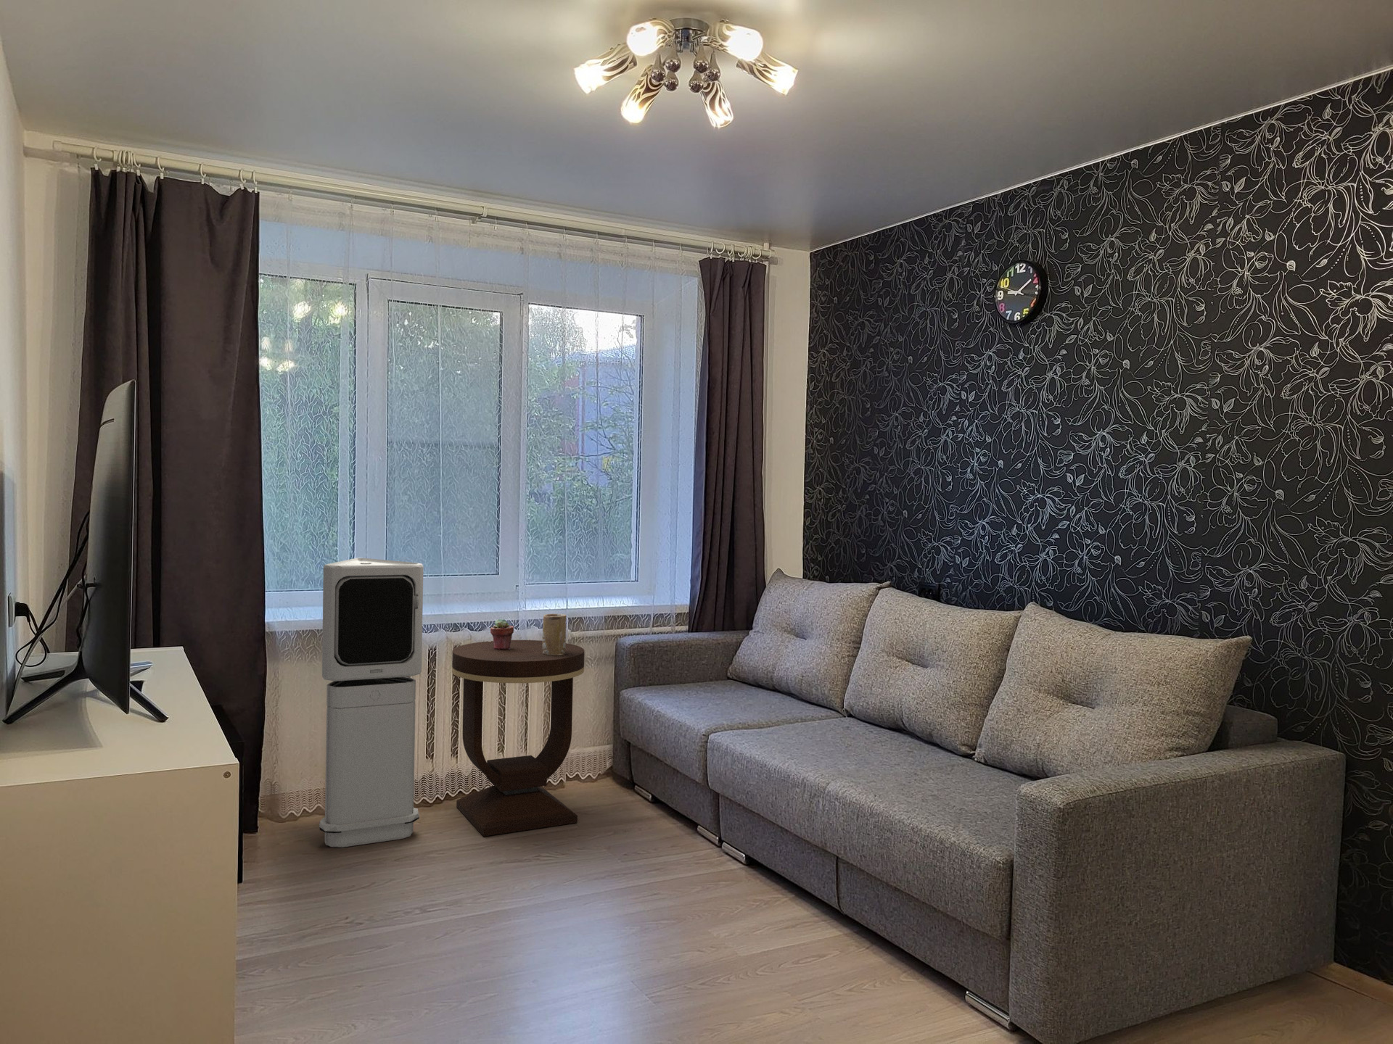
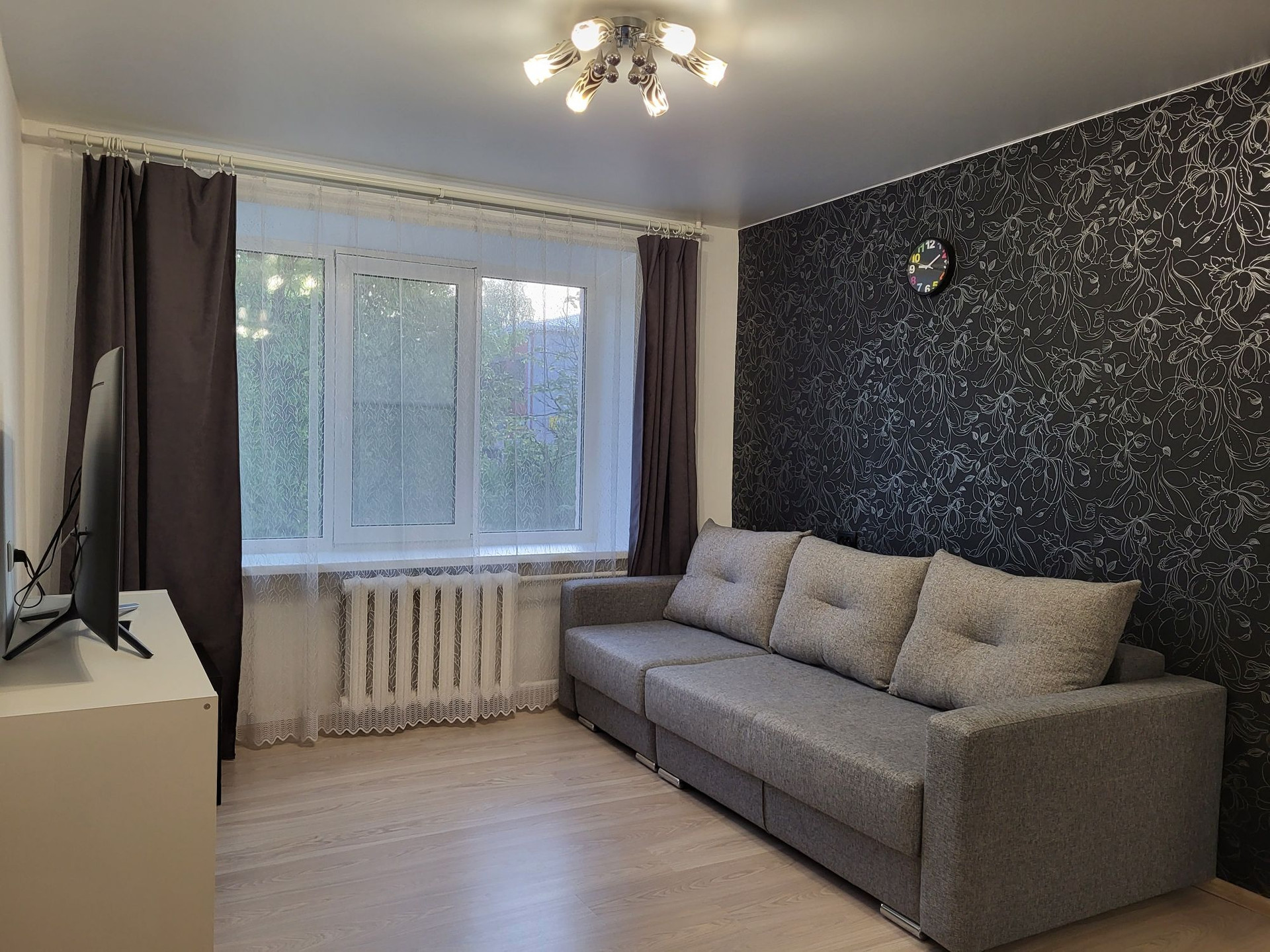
- air purifier (365, 695)
- side table (520, 757)
- potted succulent (502, 633)
- mug (552, 632)
